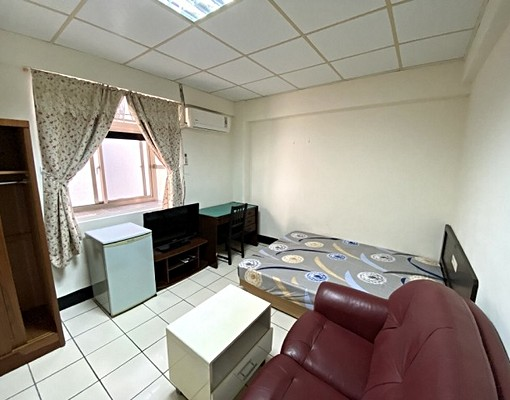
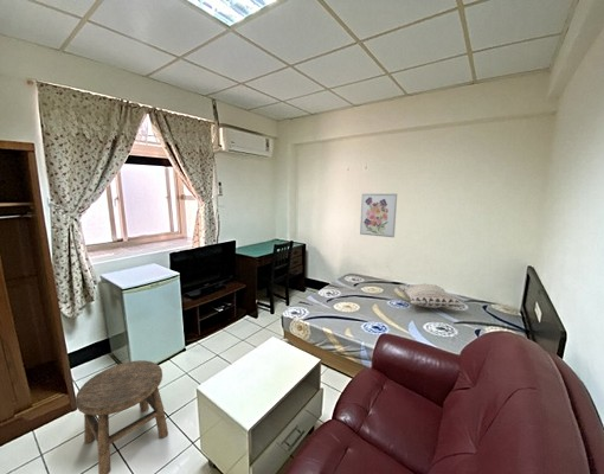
+ decorative pillow (428, 295)
+ wall art (378, 214)
+ stool (124, 409)
